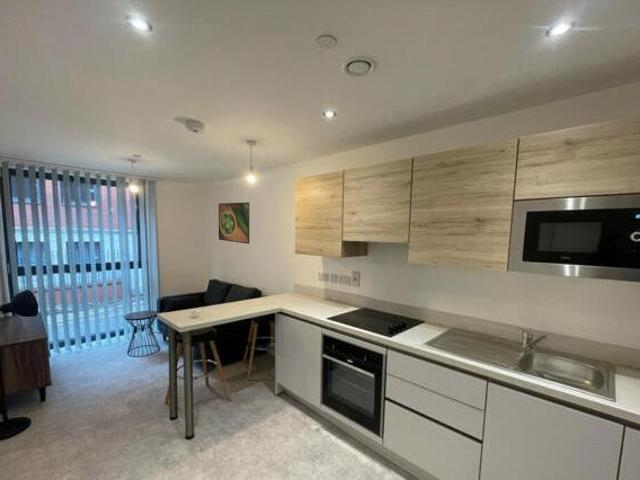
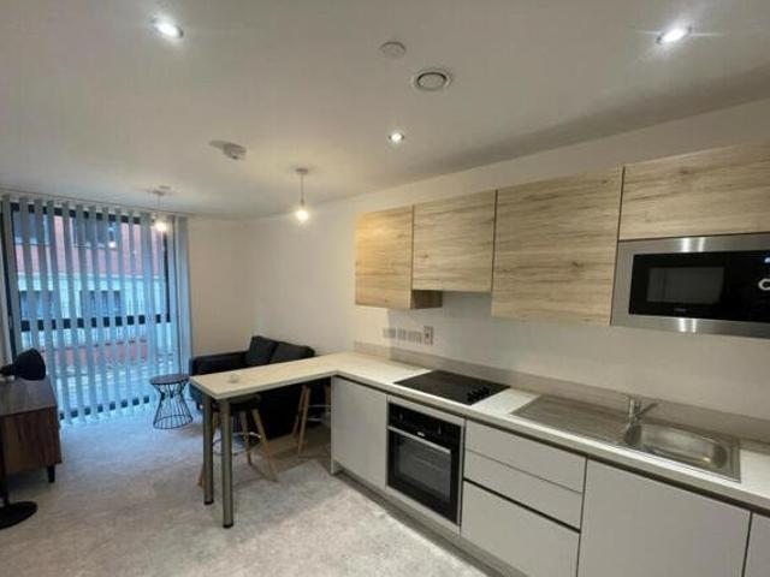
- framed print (233, 222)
